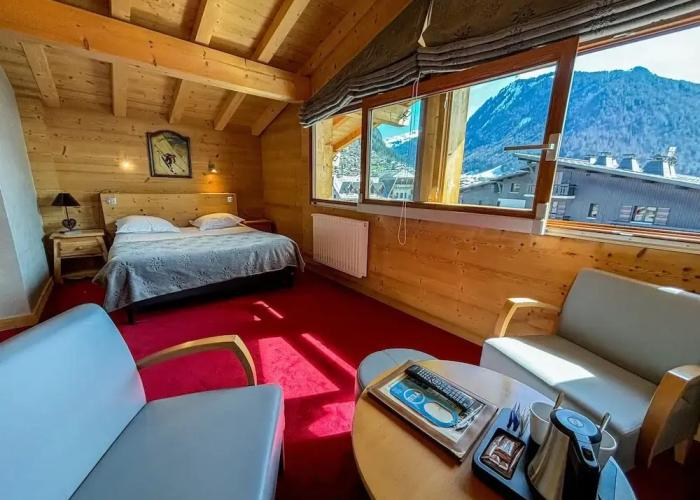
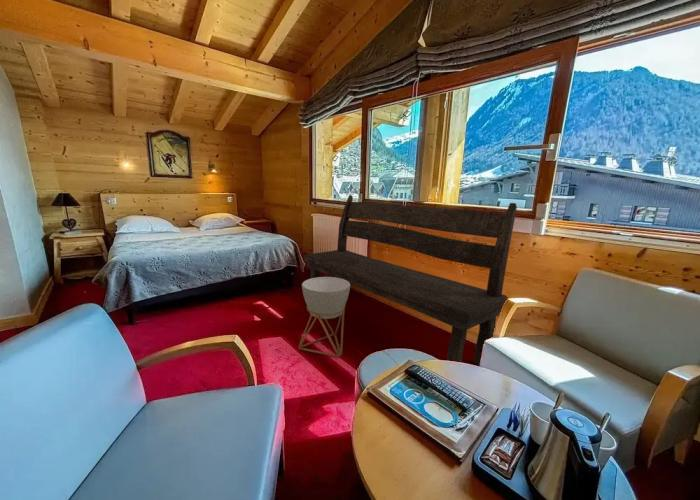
+ bench (386, 264)
+ planter (325, 316)
